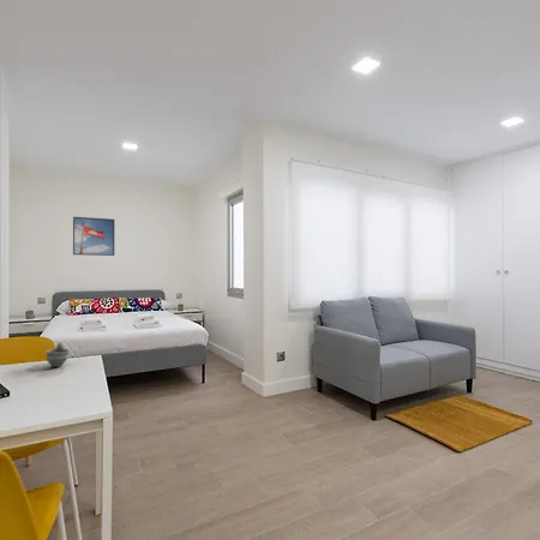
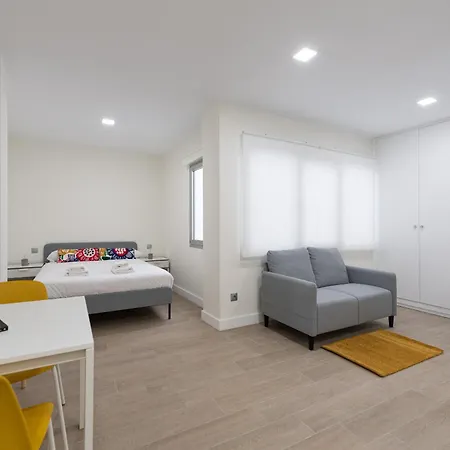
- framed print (94, 236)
- cup (59, 354)
